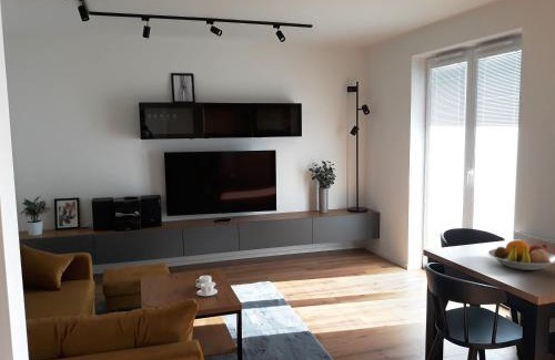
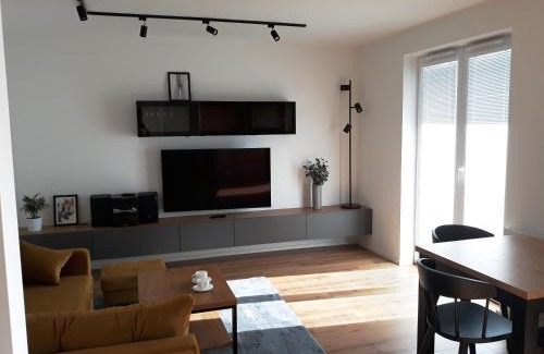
- fruit bowl (522, 253)
